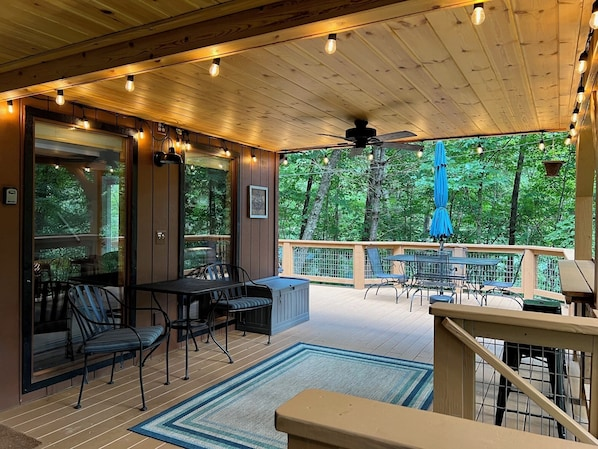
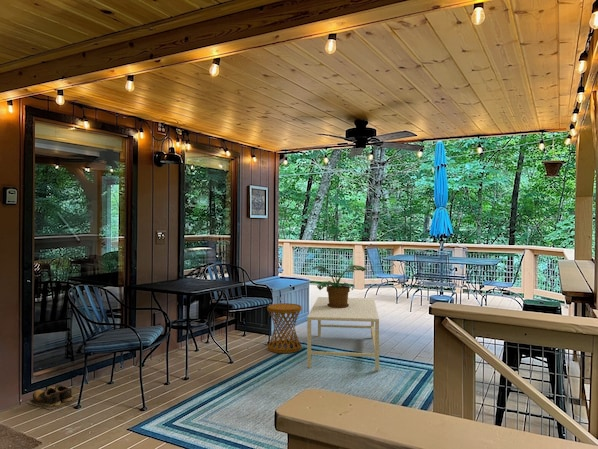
+ potted plant (338, 285)
+ coffee table (344, 327)
+ shoes (52, 393)
+ side table (284, 327)
